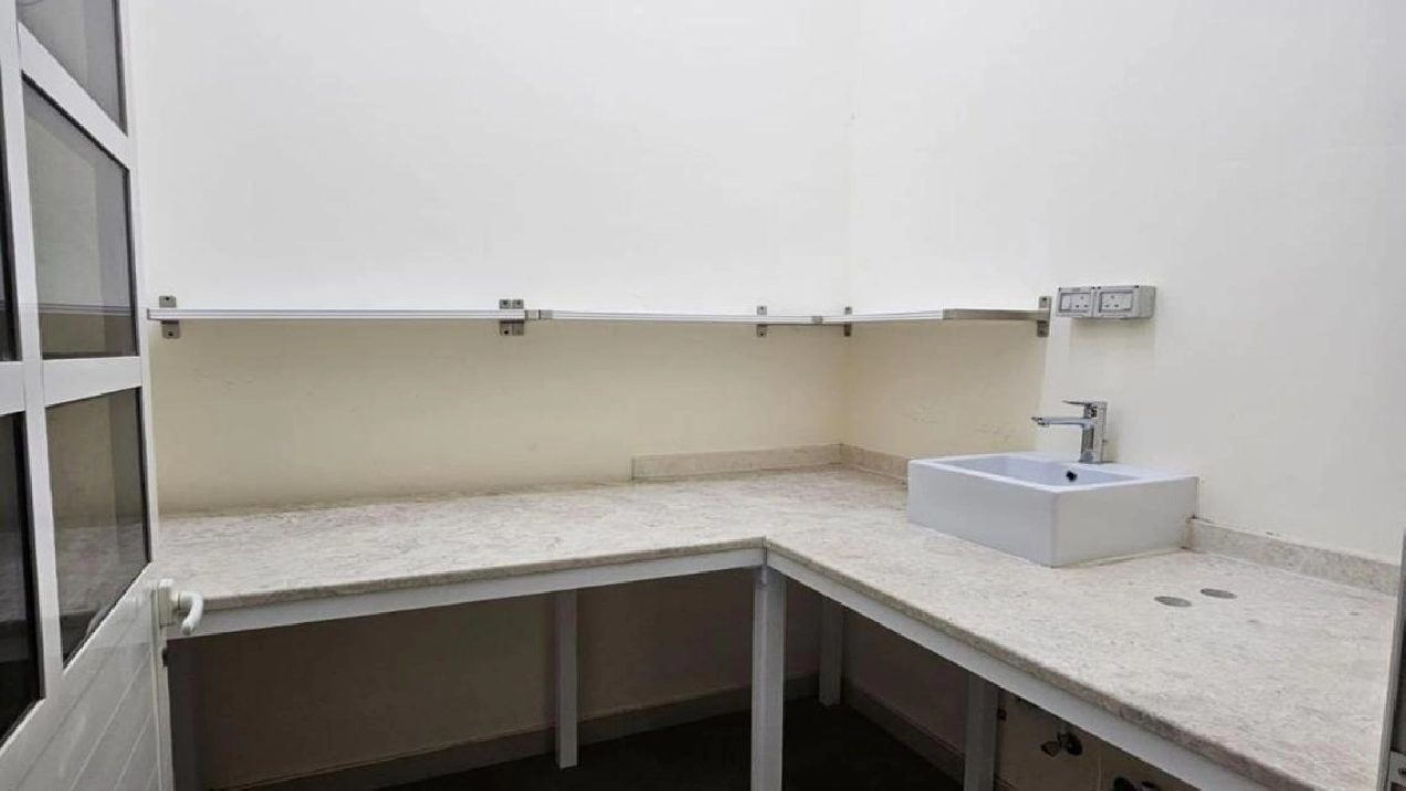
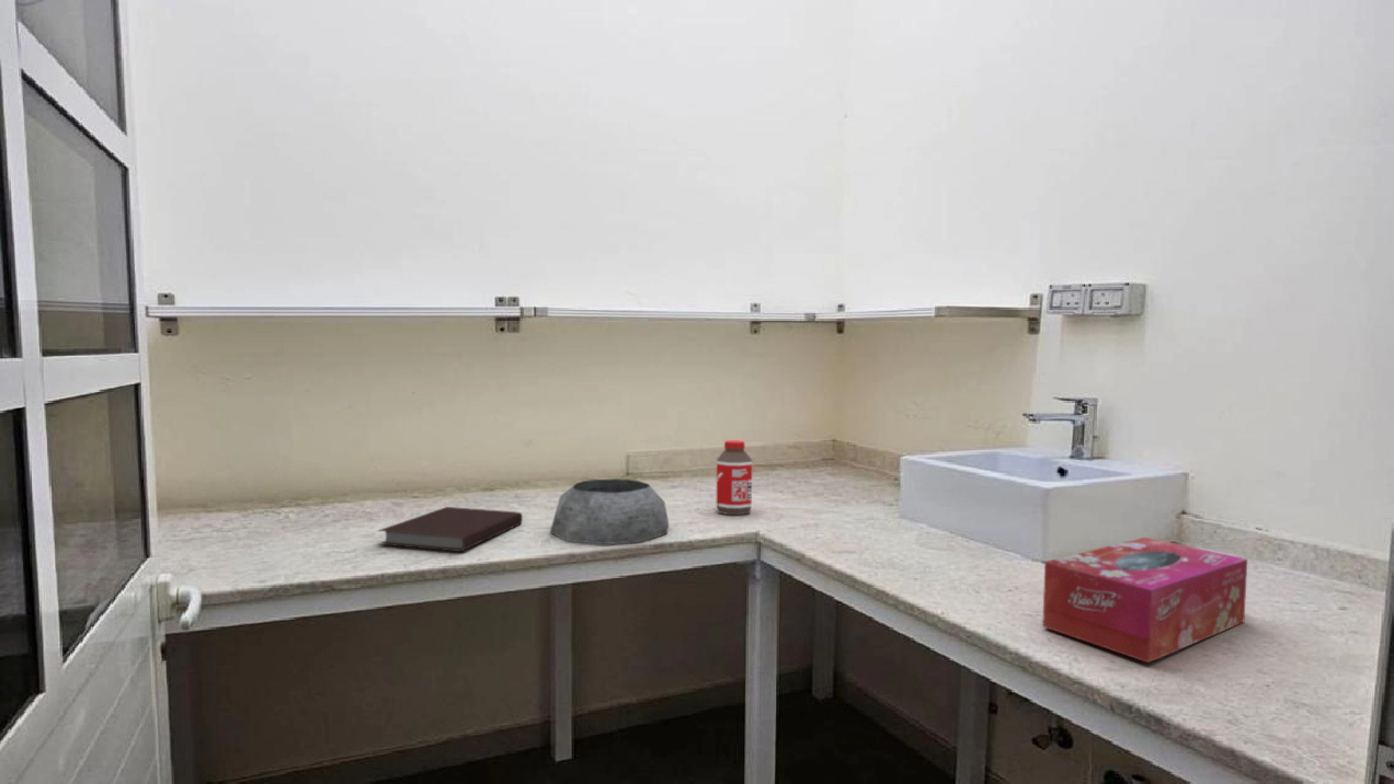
+ plant pot (610, 507)
+ bottle (733, 476)
+ notebook (454, 527)
+ tissue box (1145, 592)
